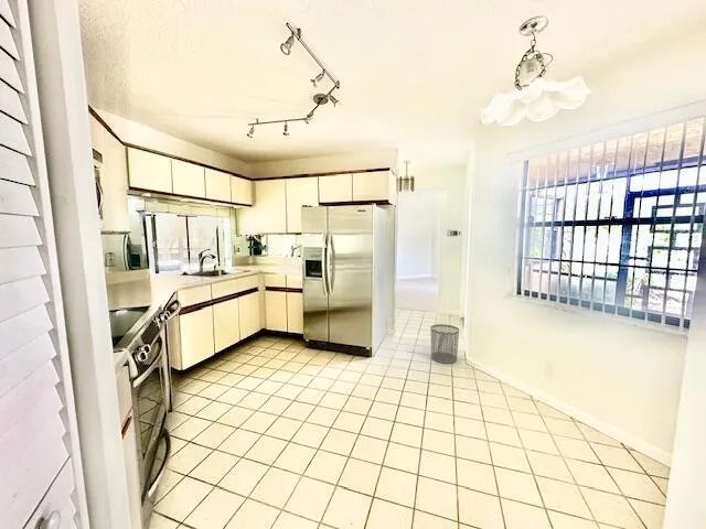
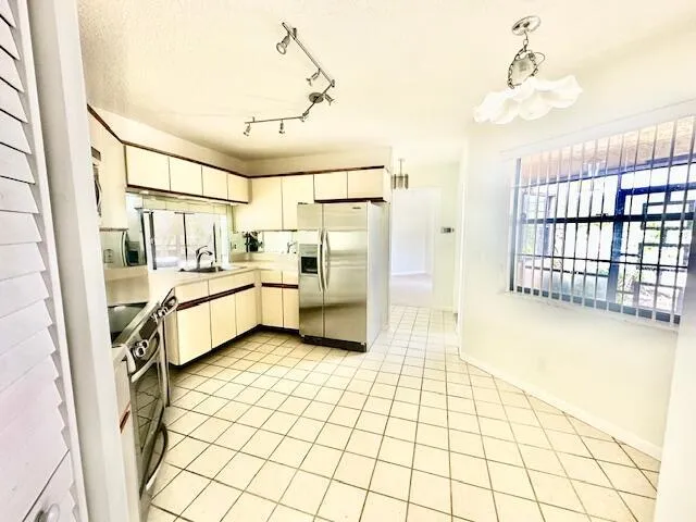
- waste bin (443, 343)
